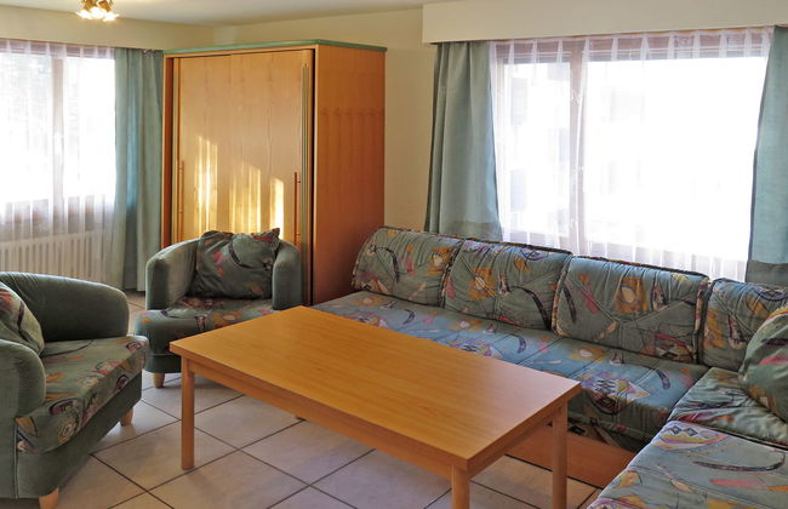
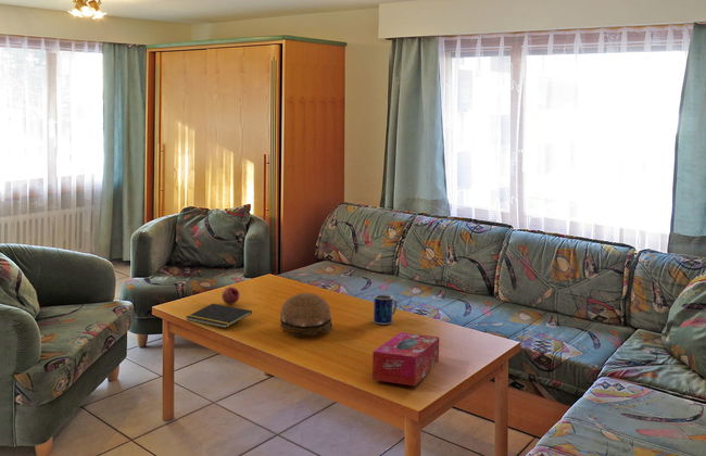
+ decorative bowl (305, 313)
+ fruit (230, 295)
+ mug (386, 308)
+ notepad (218, 315)
+ tissue box (406, 357)
